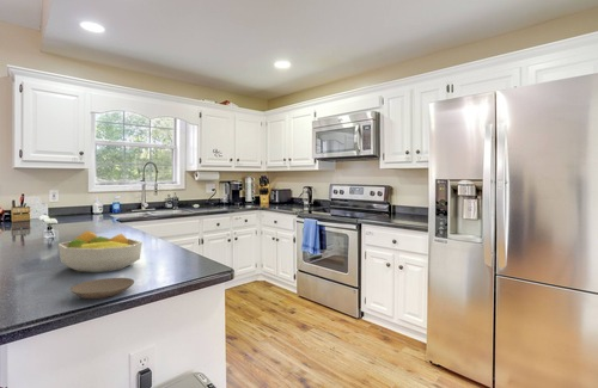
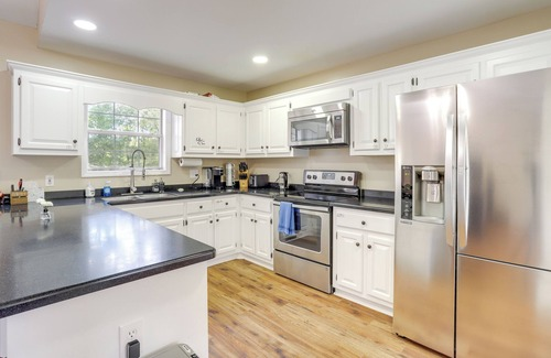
- fruit bowl (100, 248)
- plate (103, 289)
